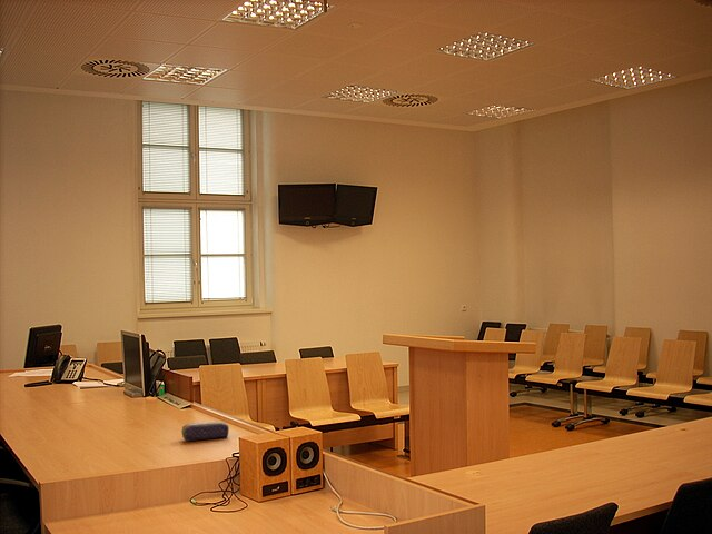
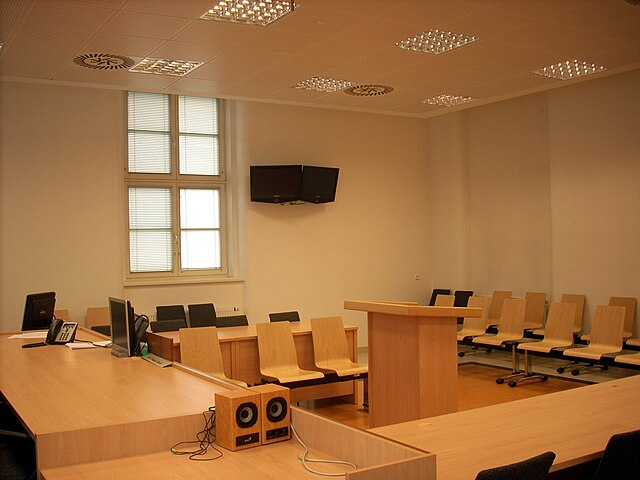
- pencil case (205, 431)
